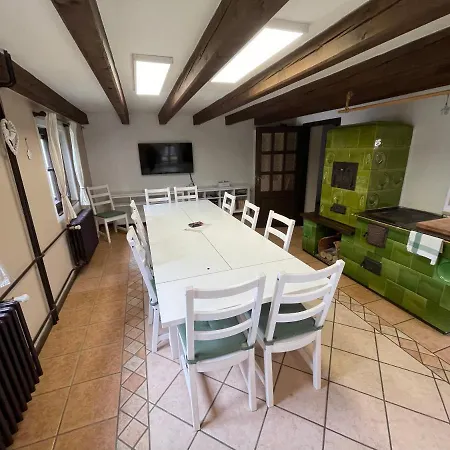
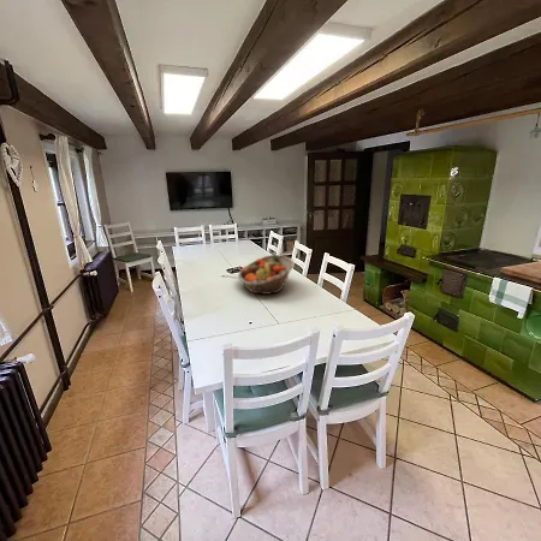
+ fruit basket (266, 273)
